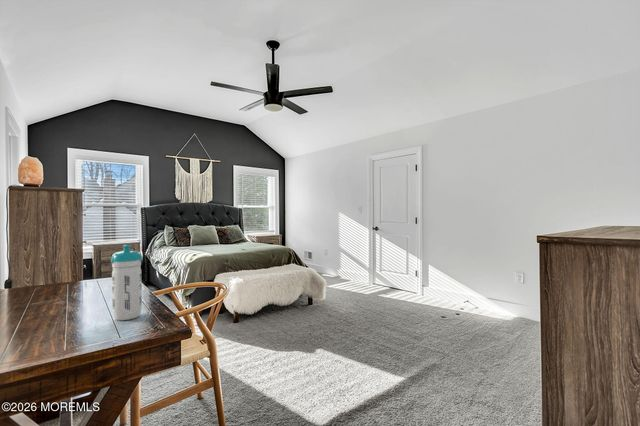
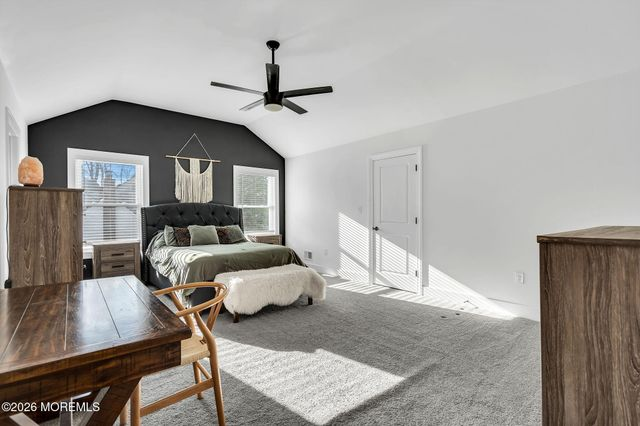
- water bottle (127, 281)
